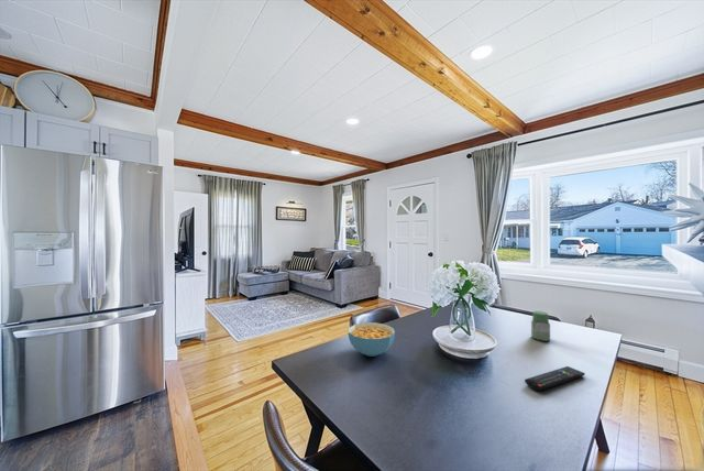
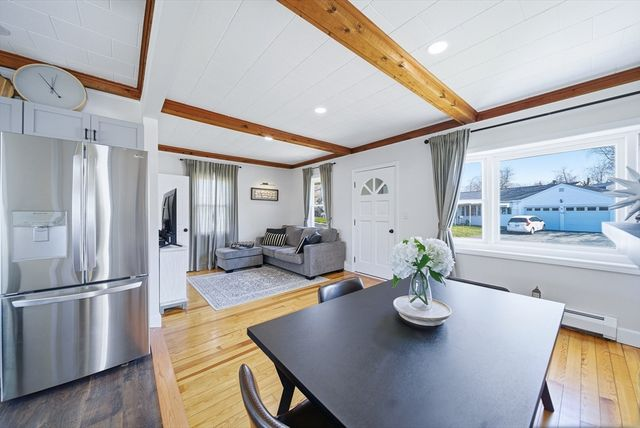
- jar (540, 325)
- remote control (554, 377)
- cereal bowl (371, 341)
